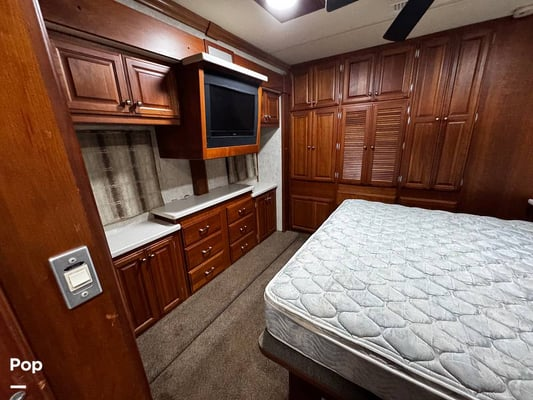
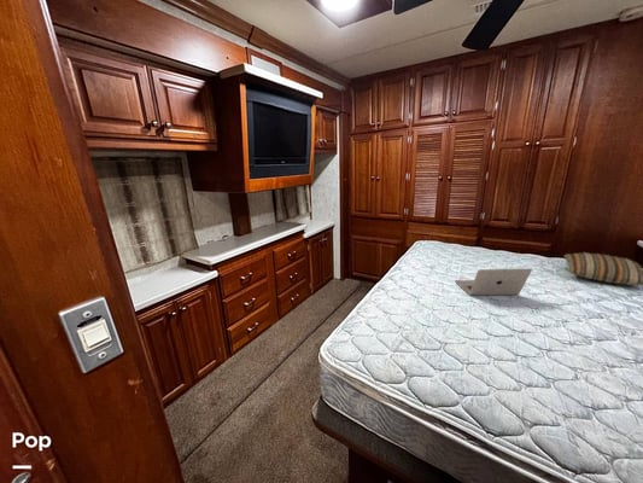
+ pillow (603, 267)
+ laptop (489, 275)
